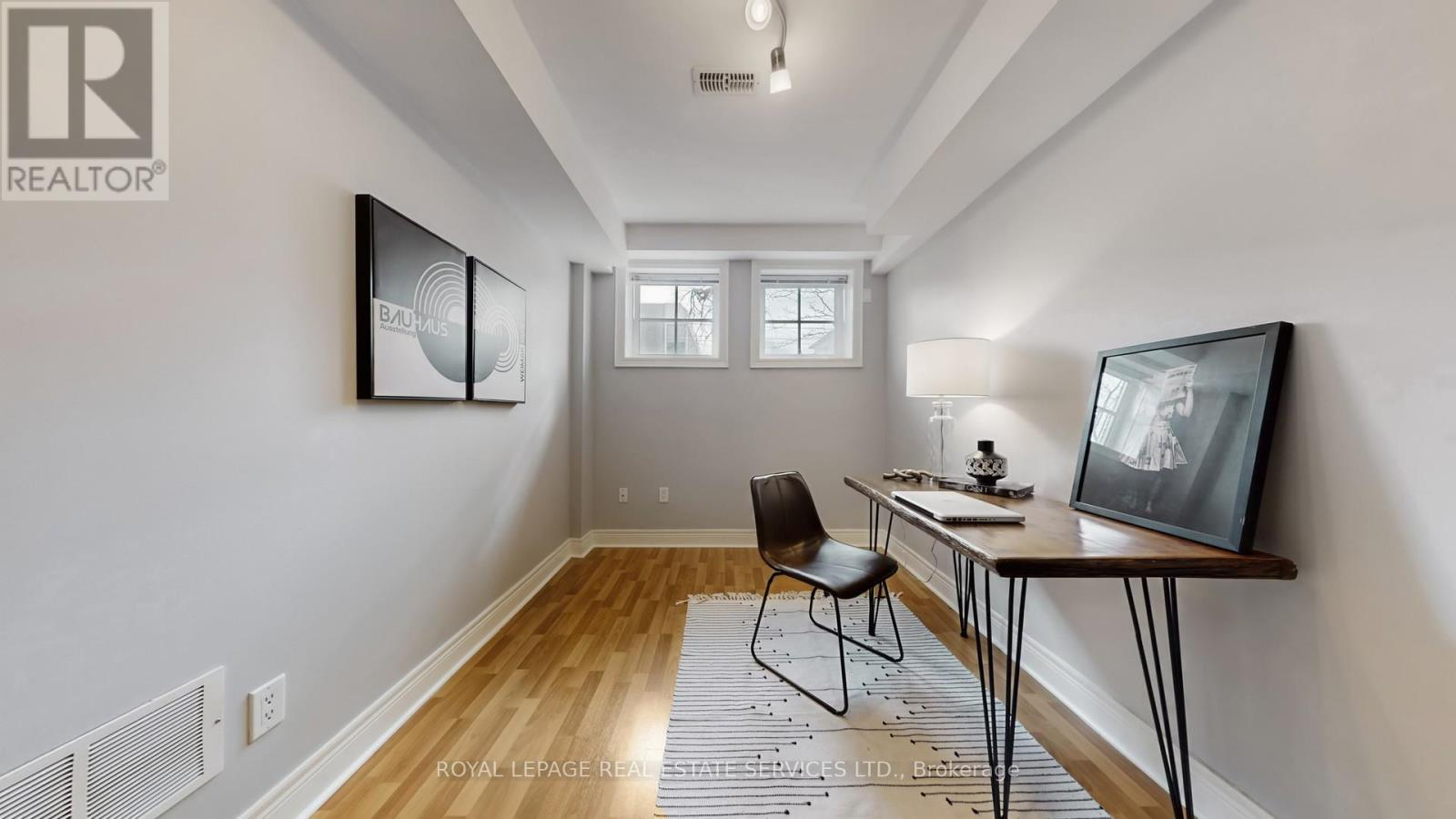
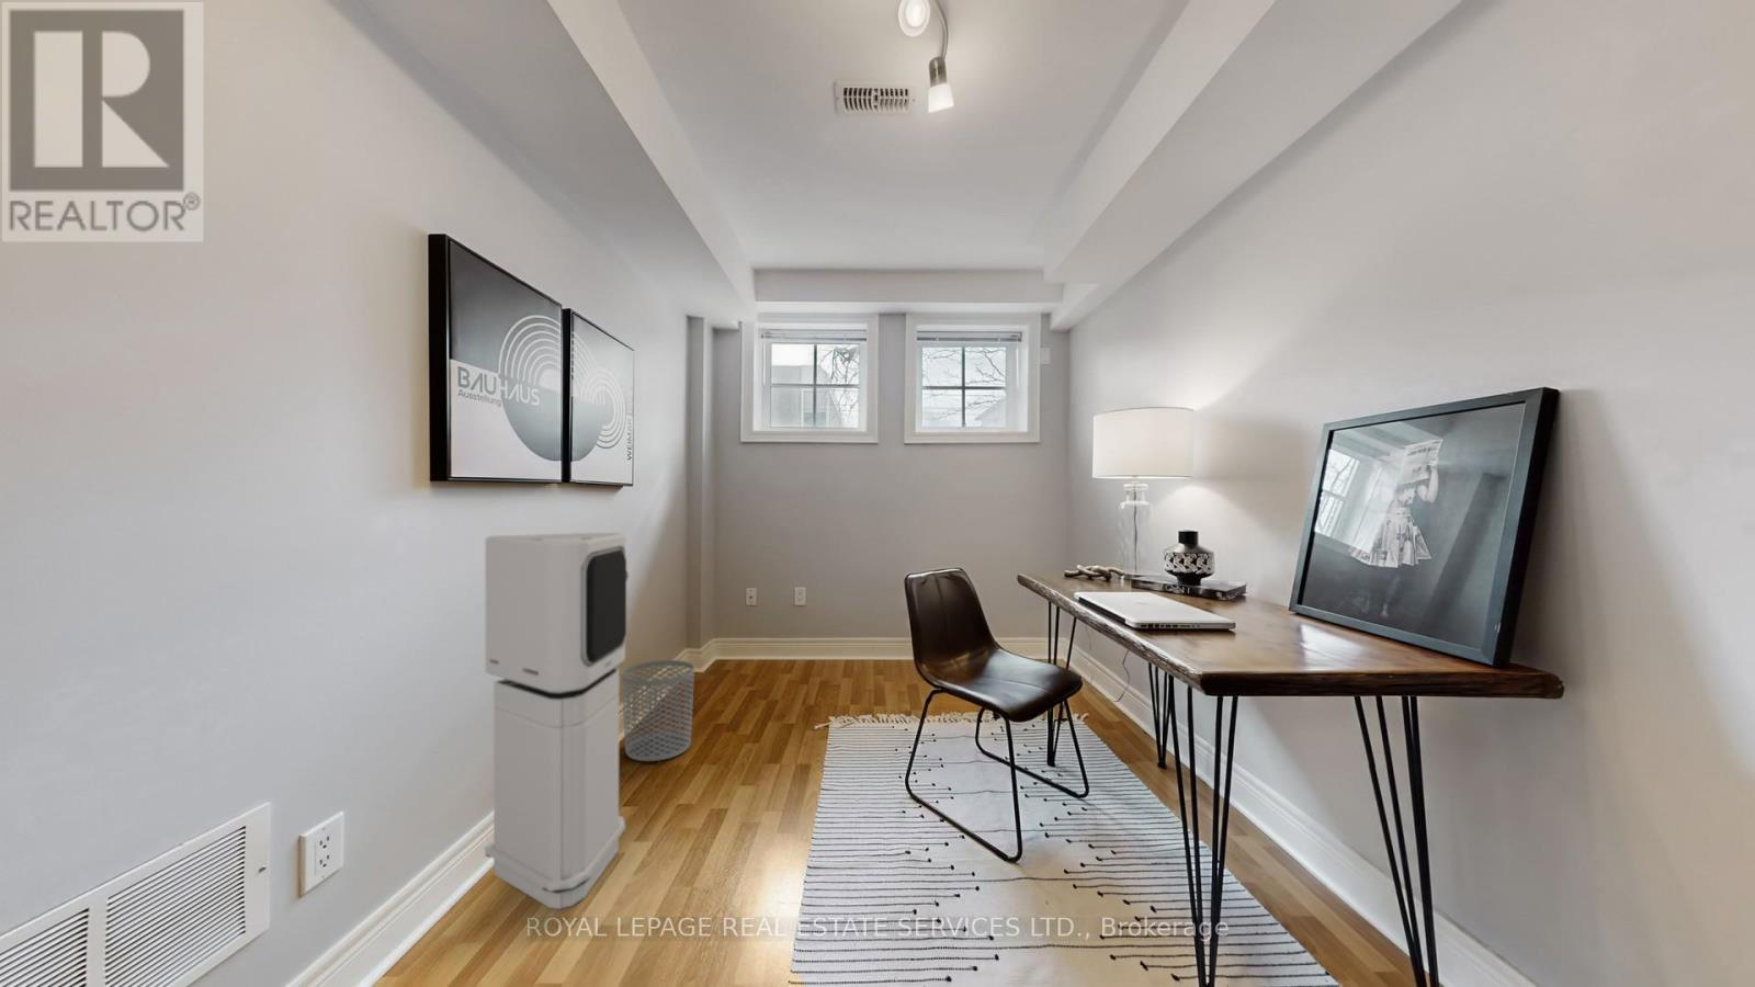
+ waste bin (657, 710)
+ air purifier (548, 705)
